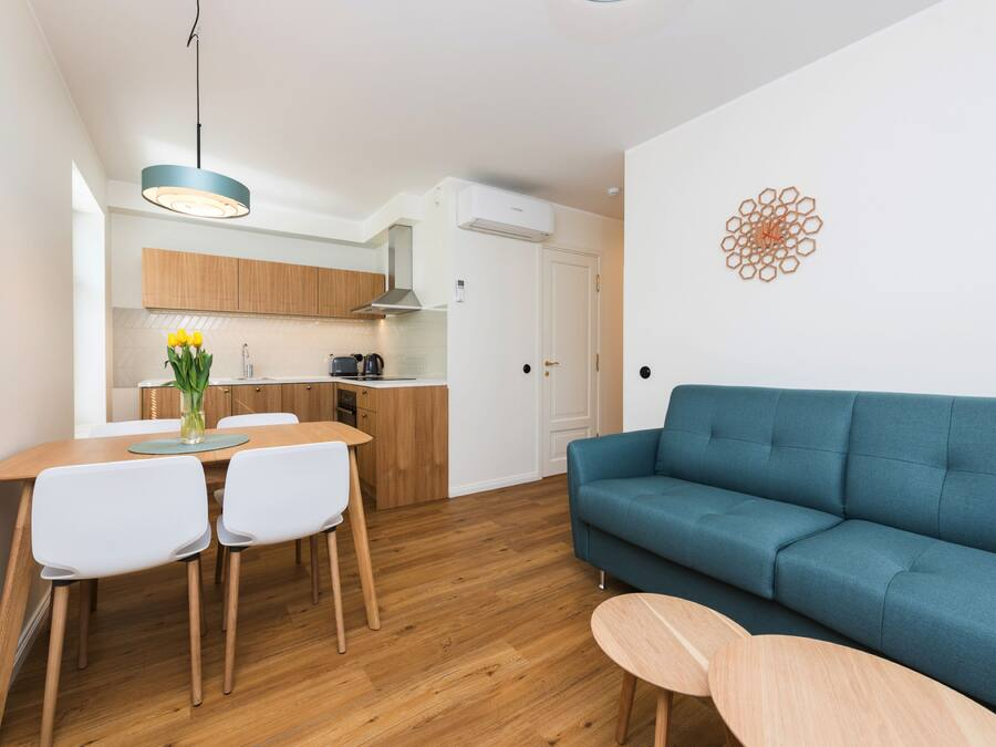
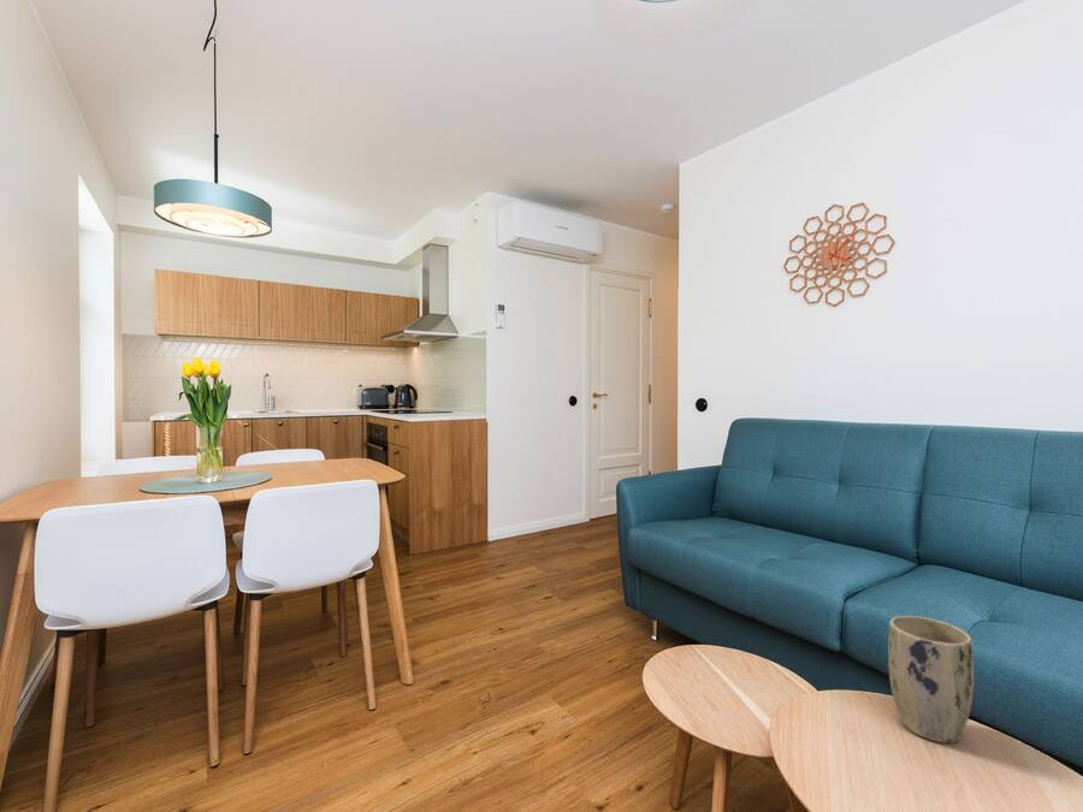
+ plant pot (929, 677)
